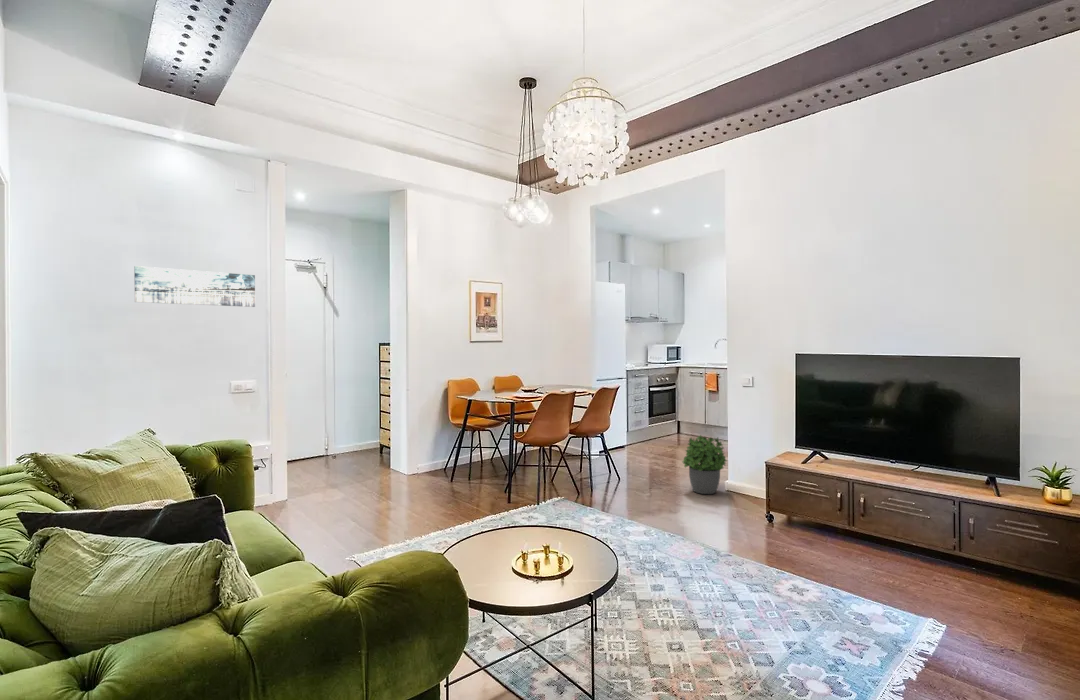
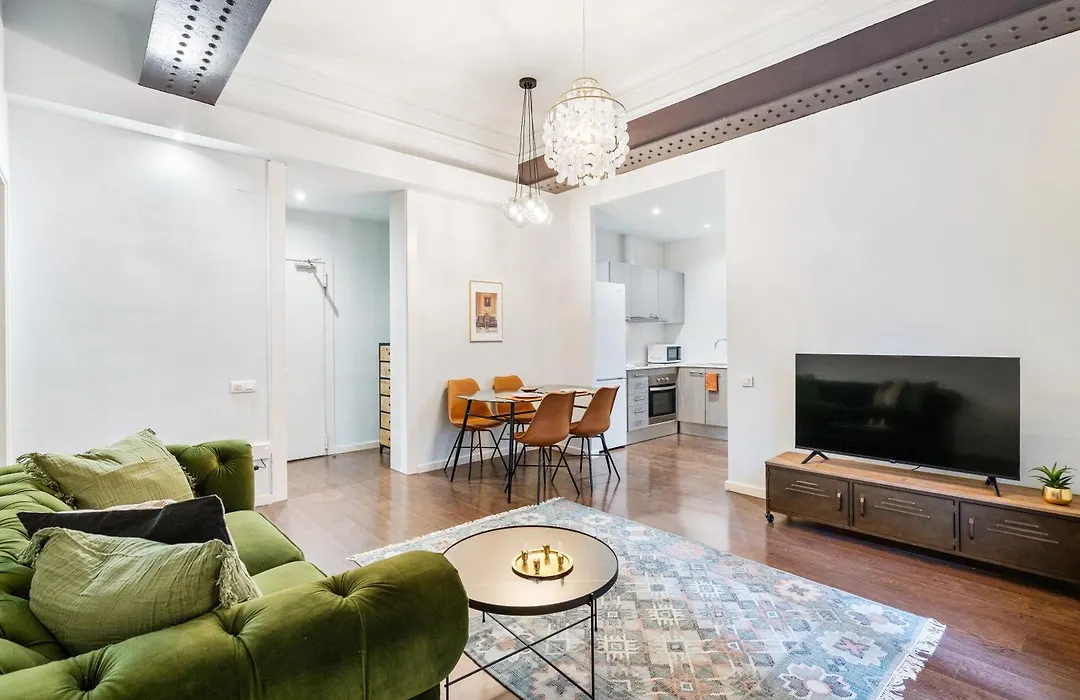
- potted plant (704, 463)
- wall art (198, 287)
